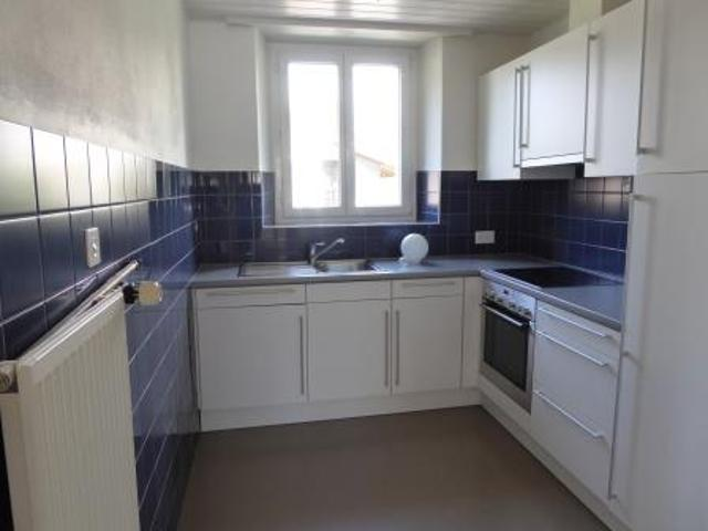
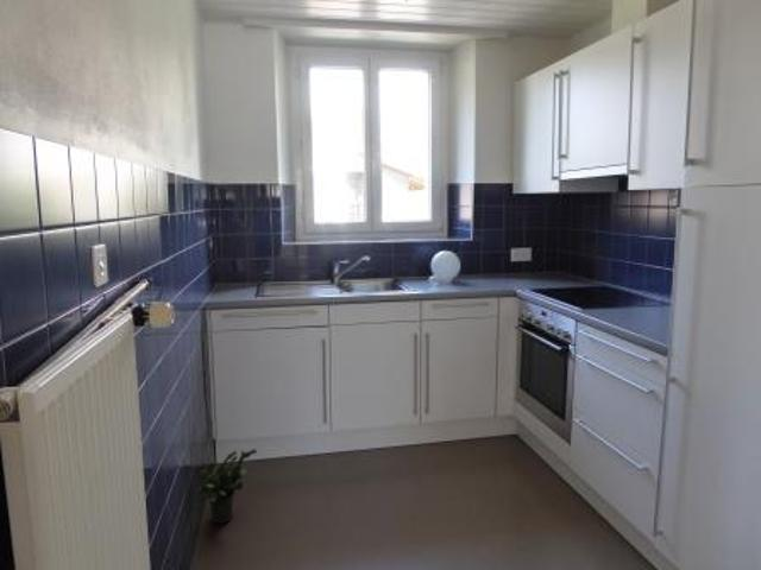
+ potted plant (228, 480)
